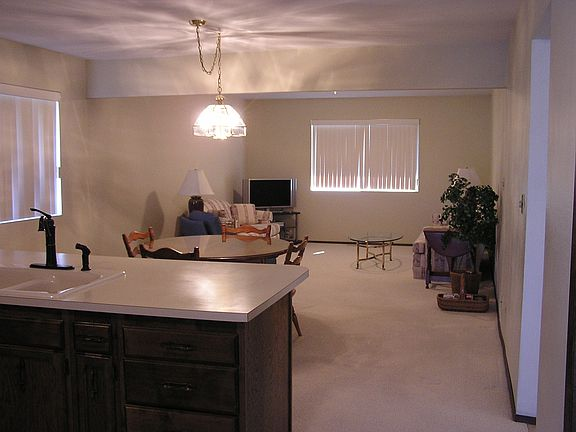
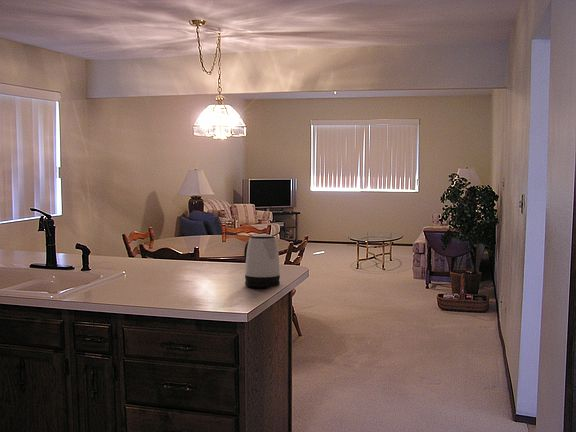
+ kettle (259, 259)
